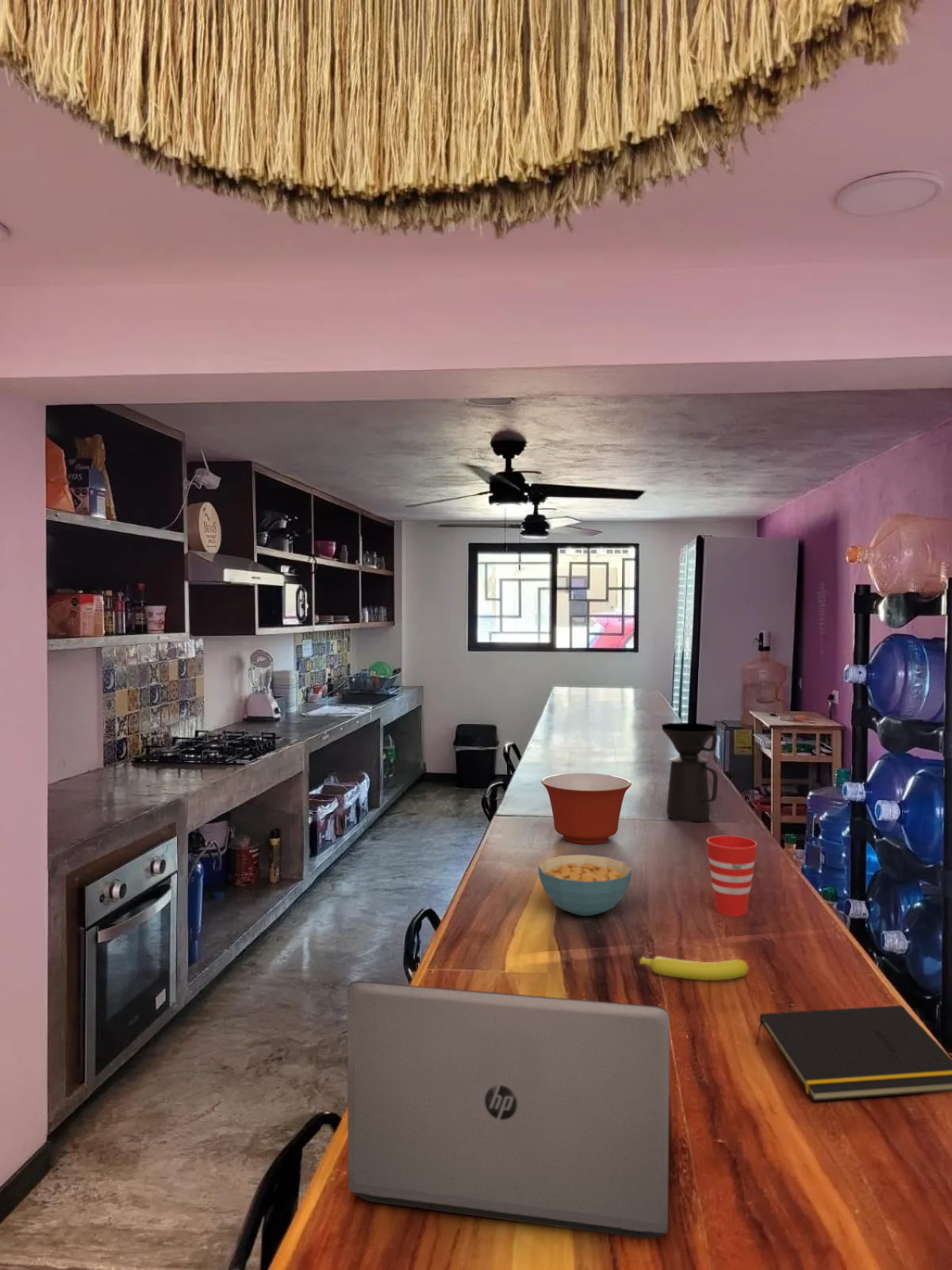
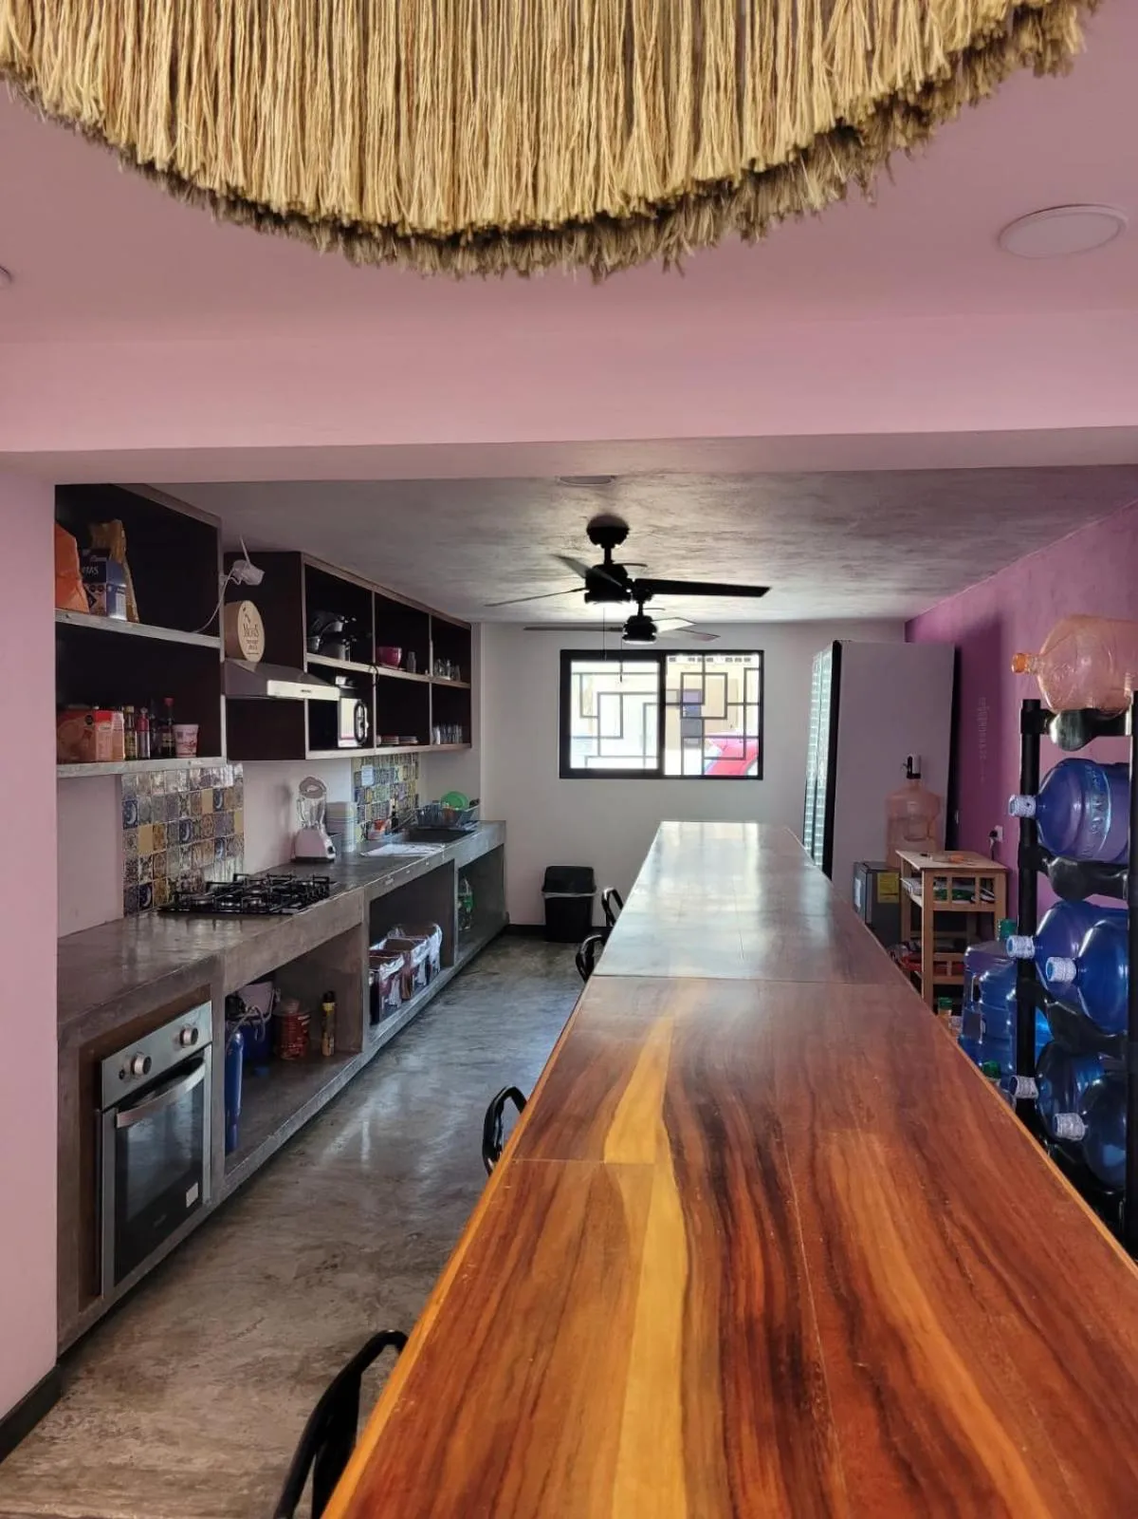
- coffee maker (688, 772)
- laptop (517, 1055)
- banana (694, 967)
- cereal bowl (584, 890)
- cup (731, 876)
- notepad (860, 1049)
- mixing bowl (585, 810)
